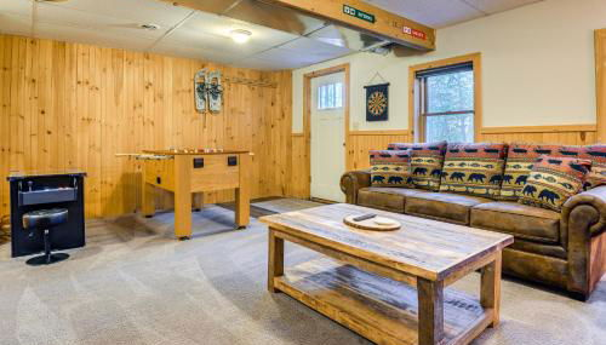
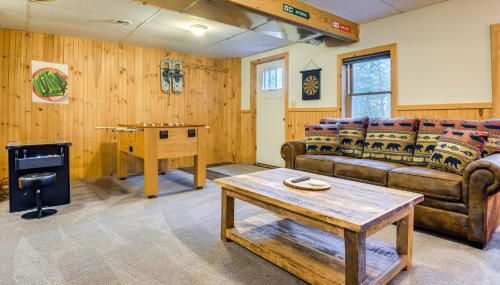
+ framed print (50, 82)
